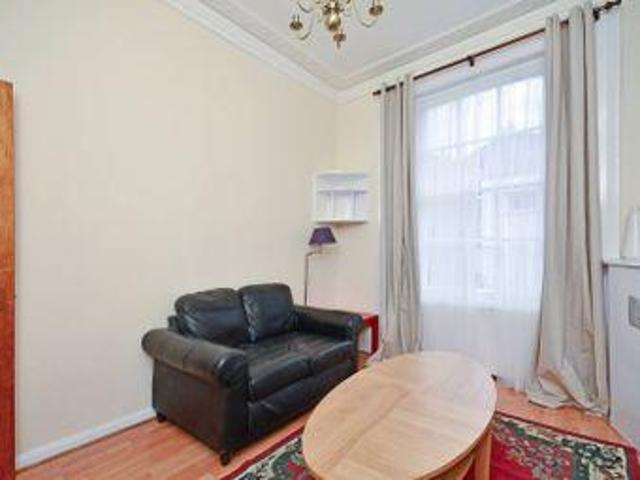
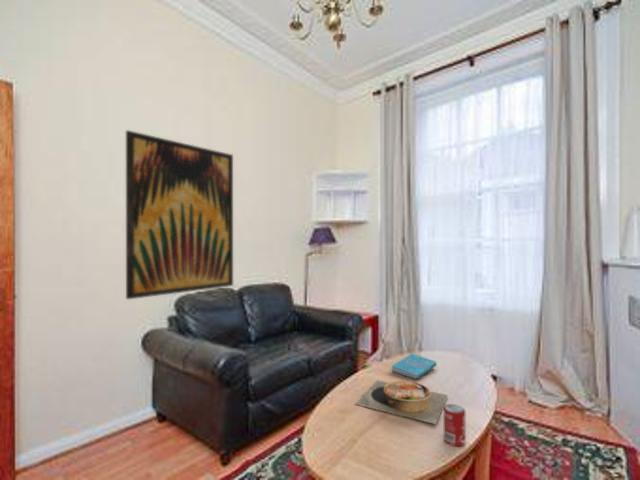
+ bowl (402, 392)
+ wall art (186, 218)
+ beverage can (454, 424)
+ cover (414, 365)
